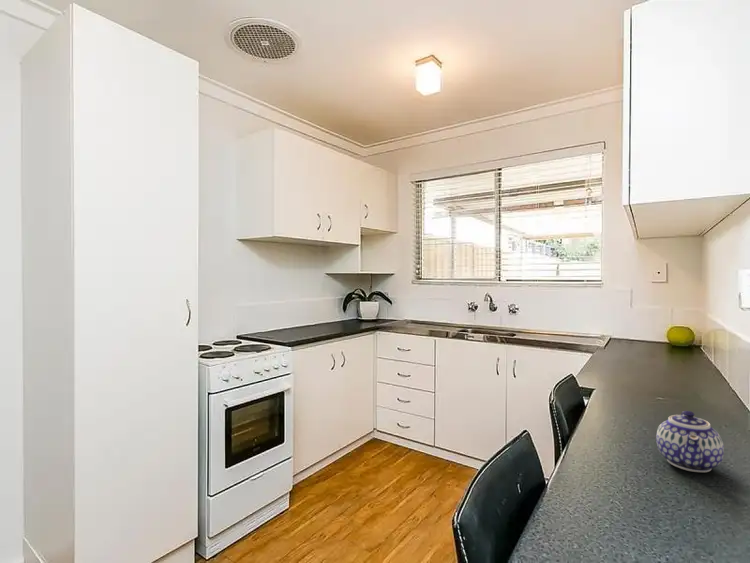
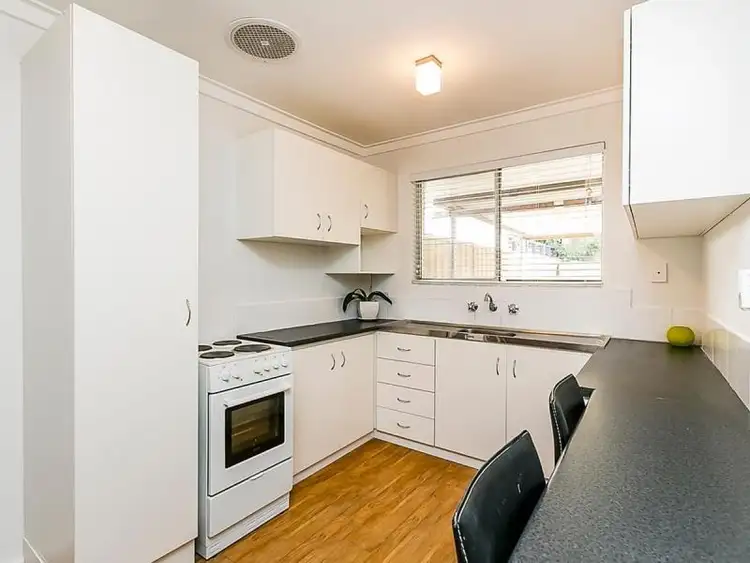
- teapot (688, 437)
